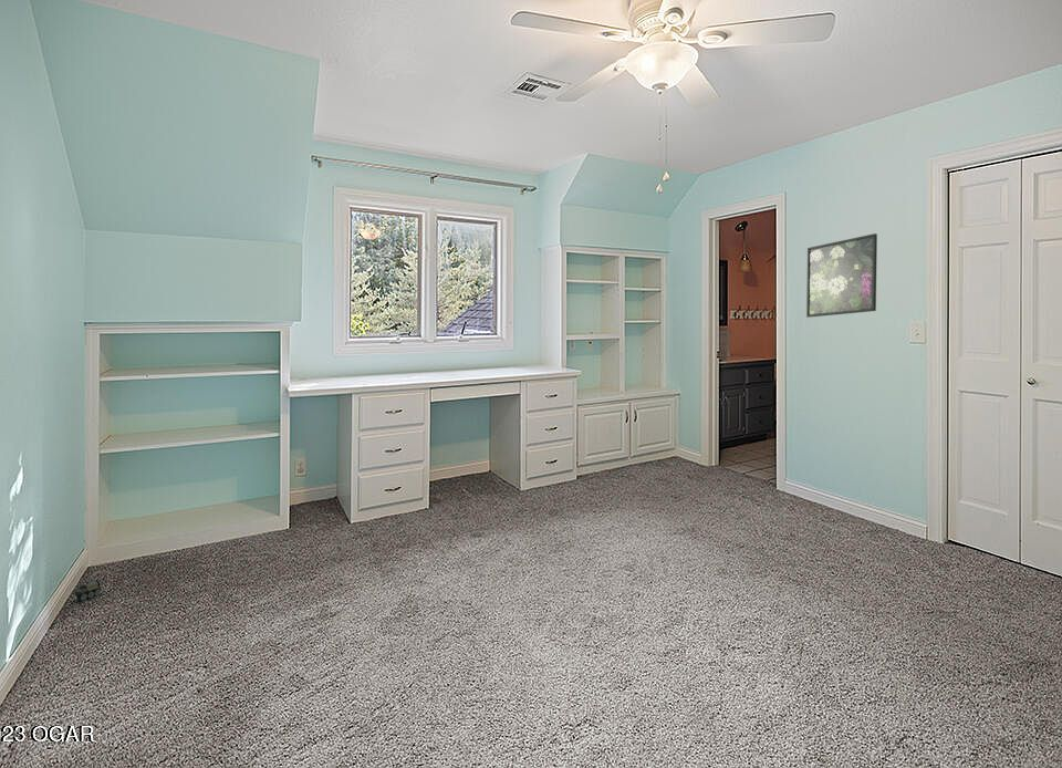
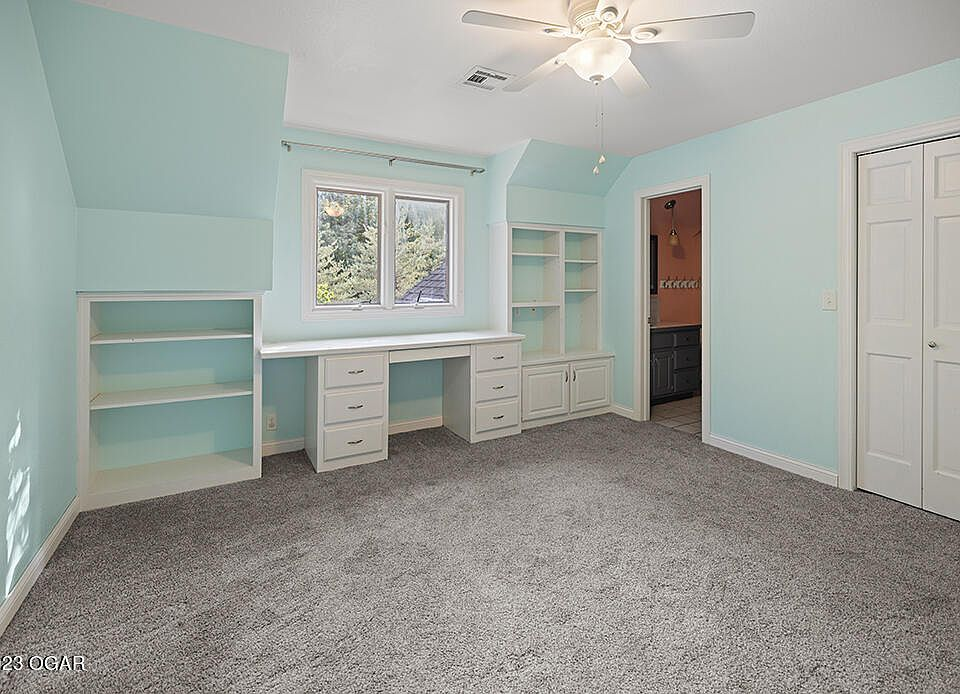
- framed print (840, 278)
- toy train (87, 590)
